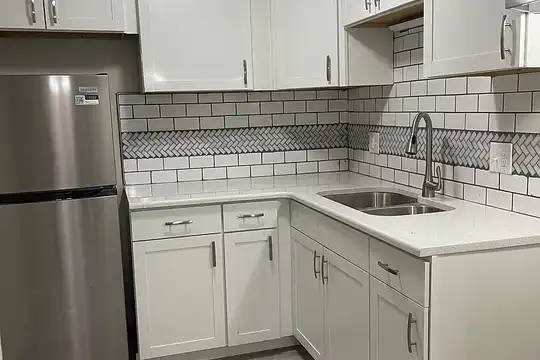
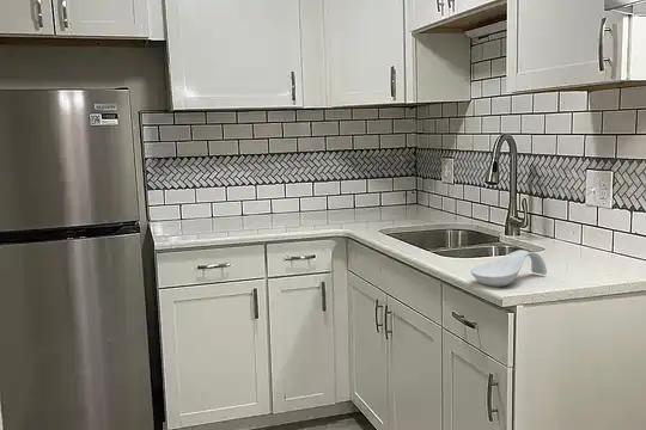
+ spoon rest (510, 266)
